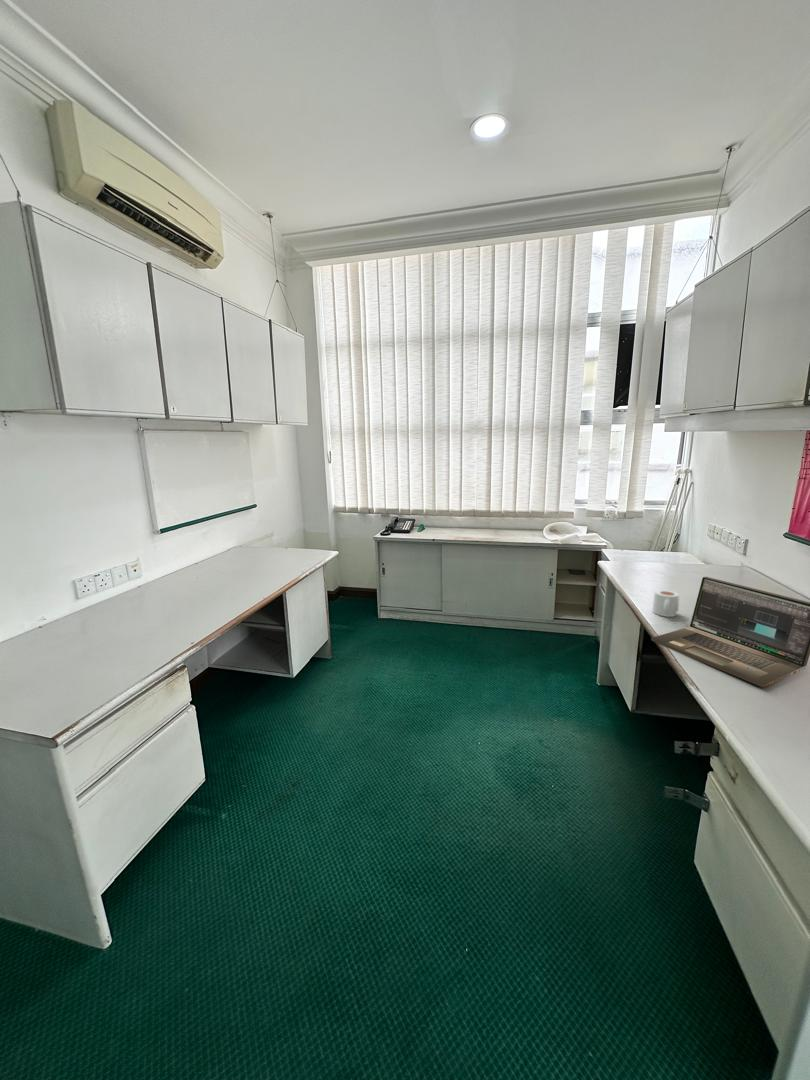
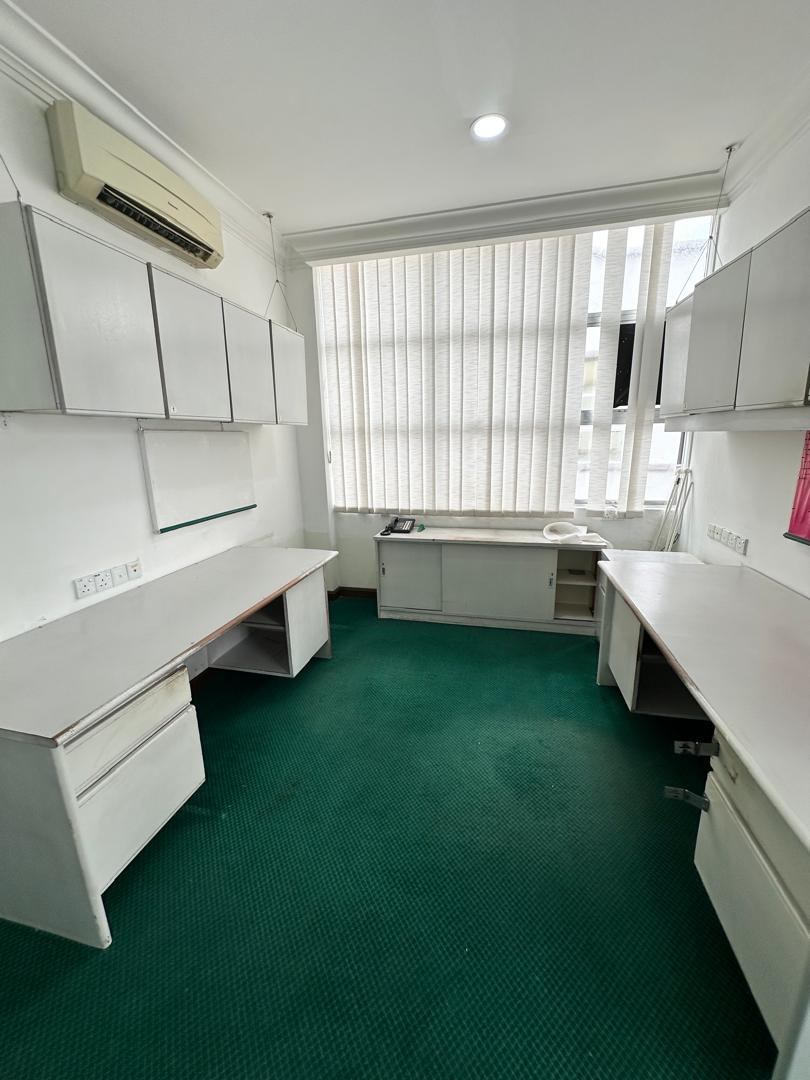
- laptop (730, 624)
- mug (665, 604)
